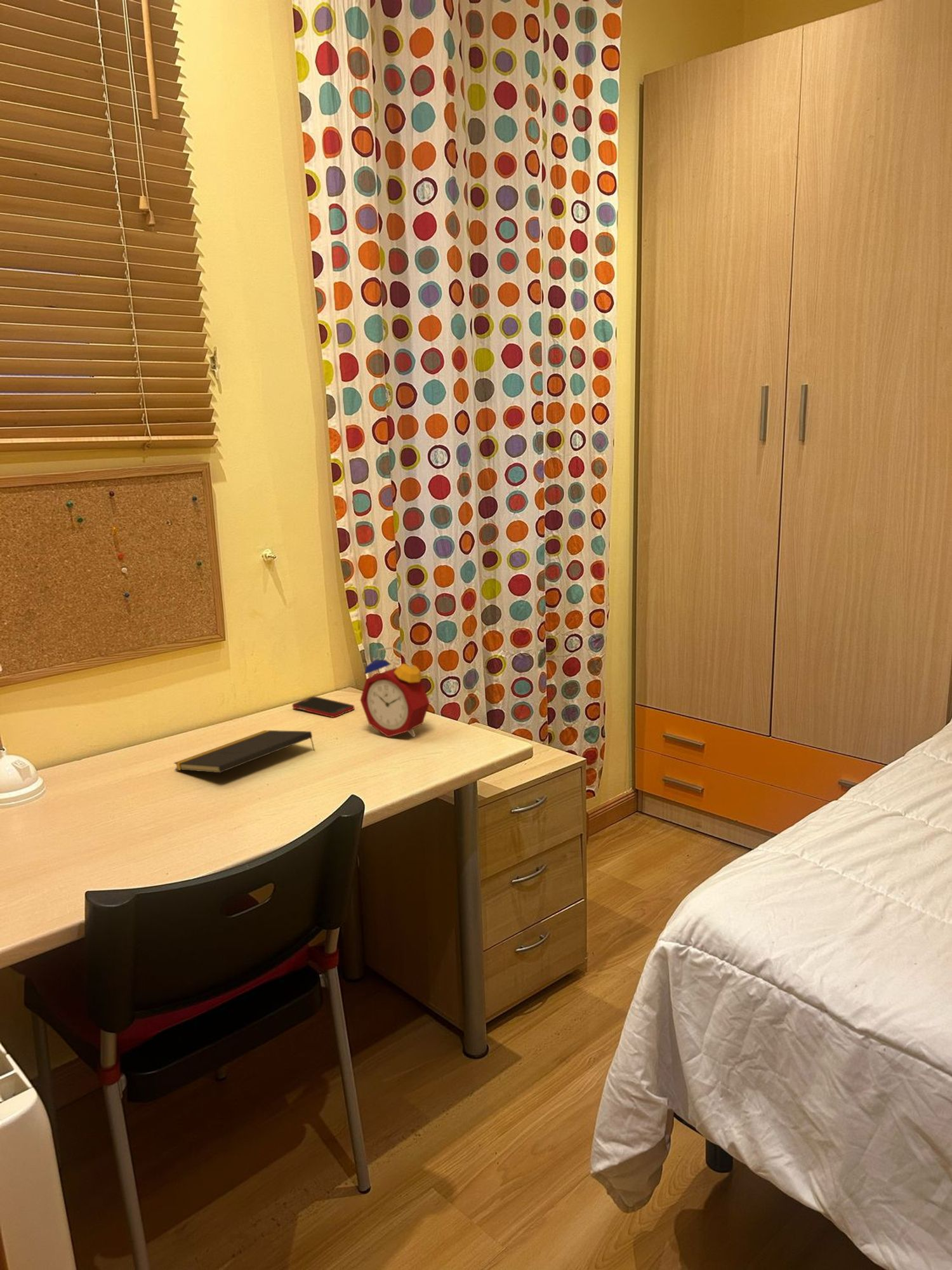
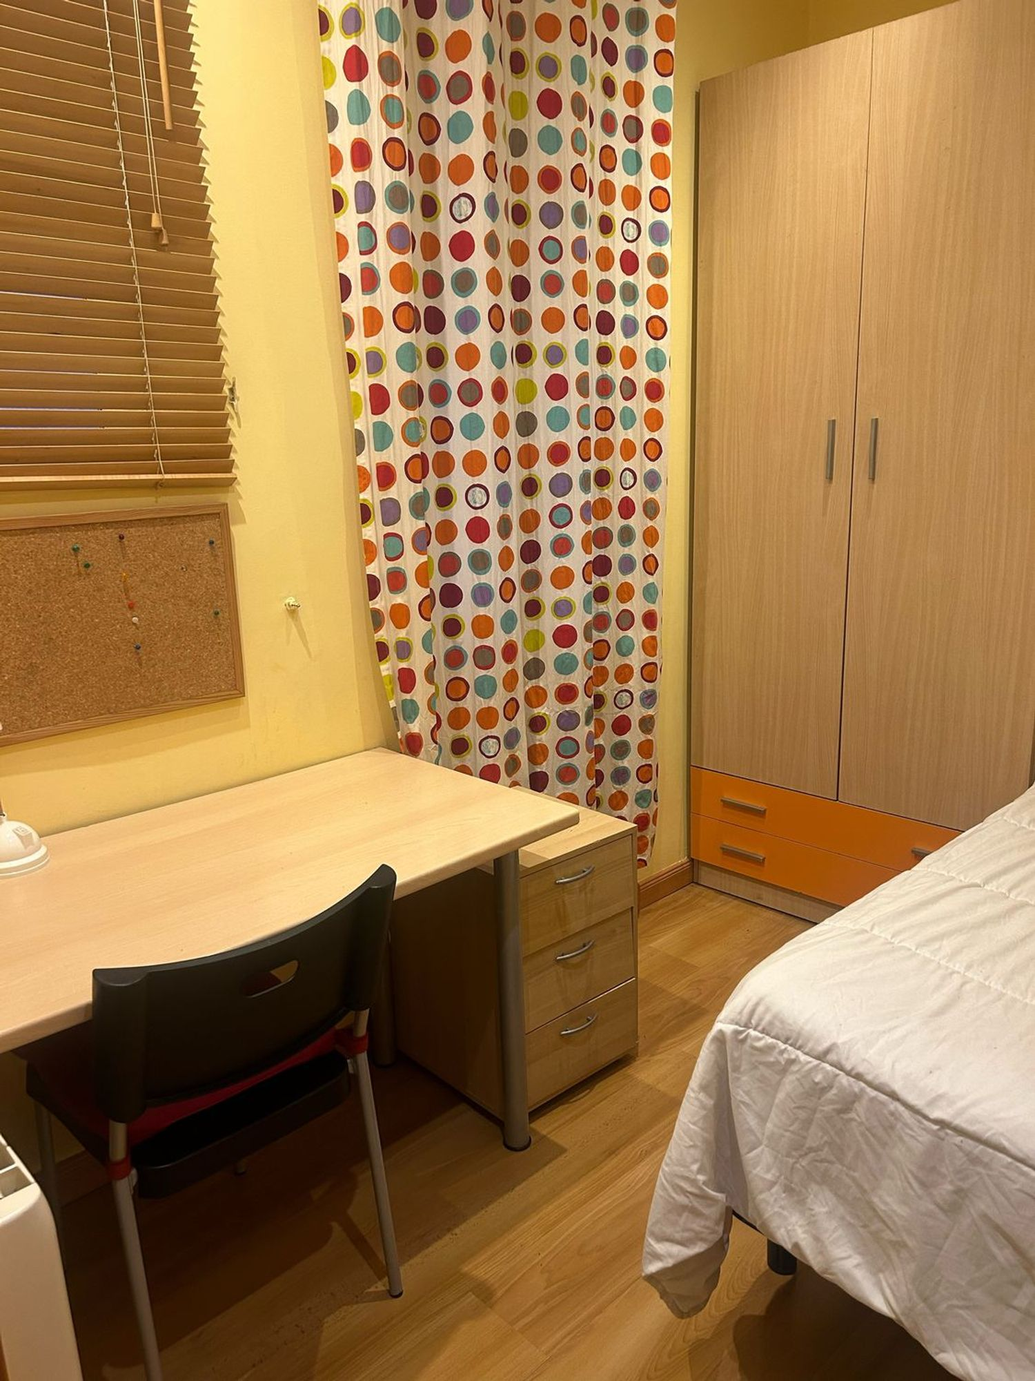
- cell phone (323, 707)
- notepad (244, 750)
- alarm clock (397, 688)
